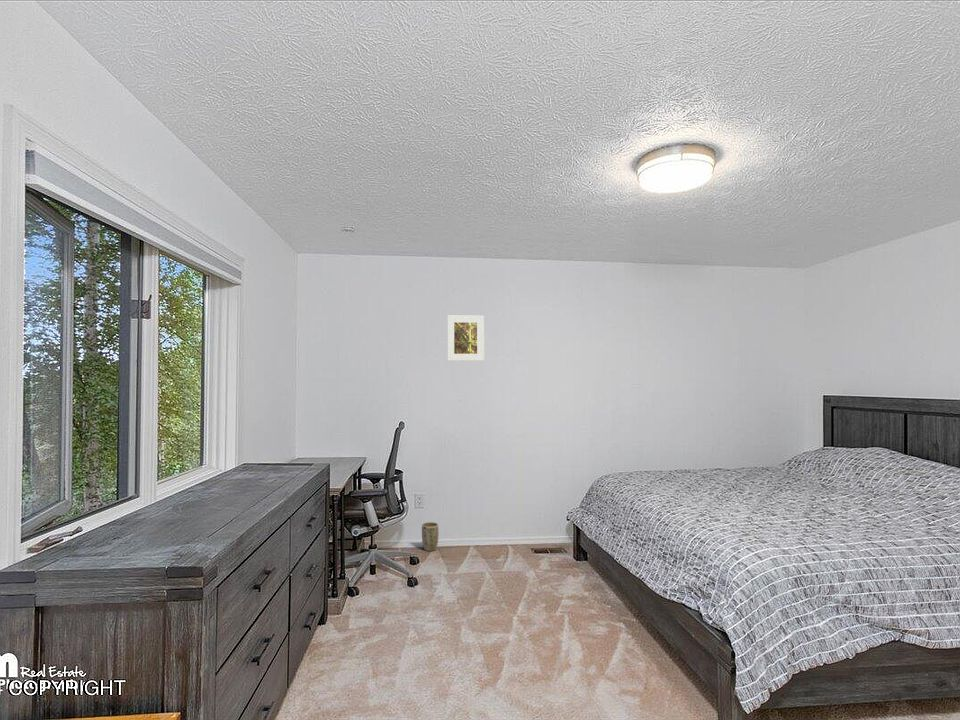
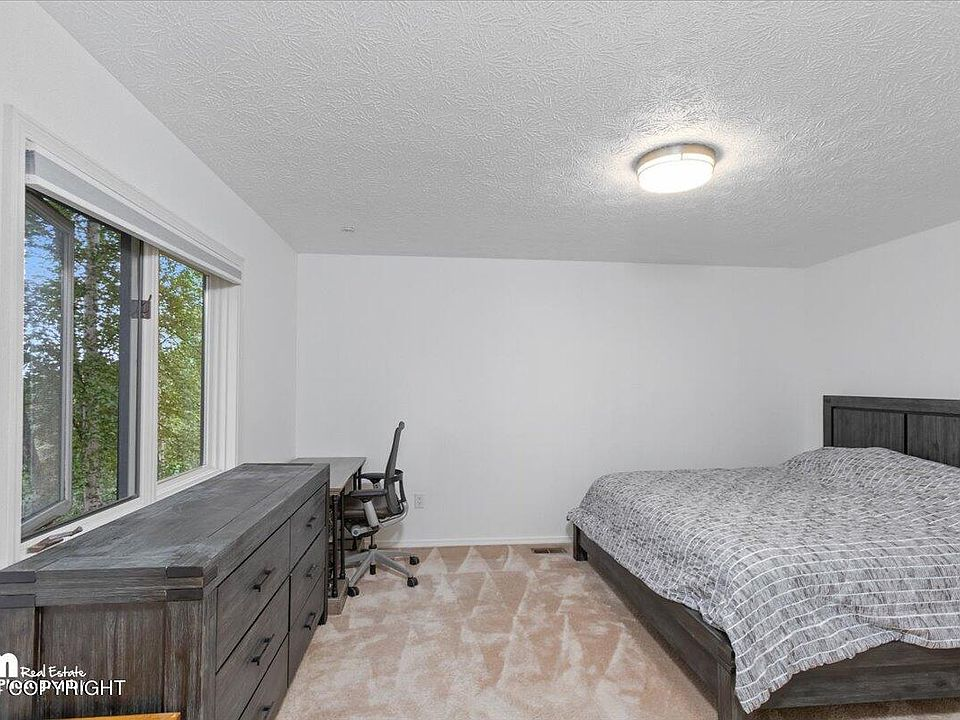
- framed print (465, 338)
- plant pot (430, 536)
